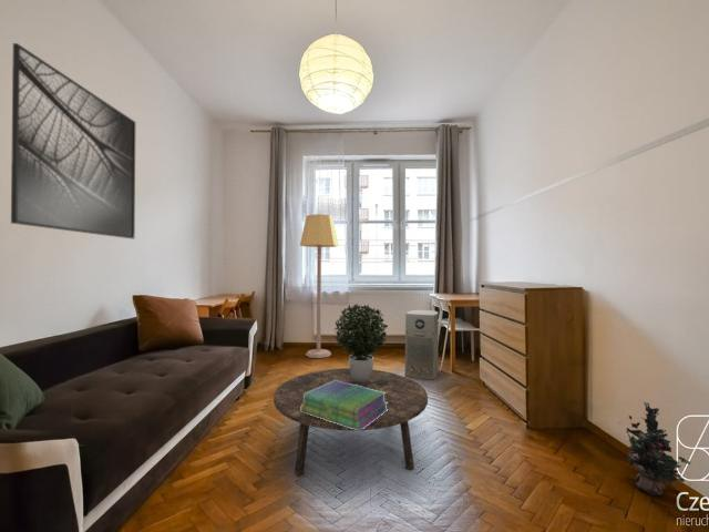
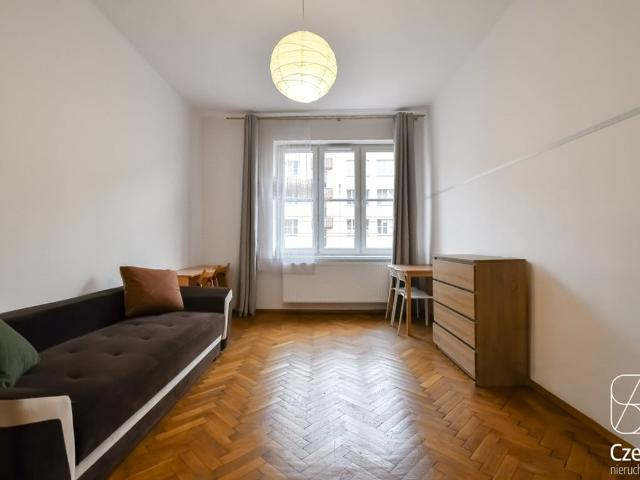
- air purifier (422, 342)
- decorative plant (653, 448)
- stack of books (345, 401)
- coffee table (346, 427)
- potted plant (360, 341)
- lamp (319, 285)
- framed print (86, 161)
